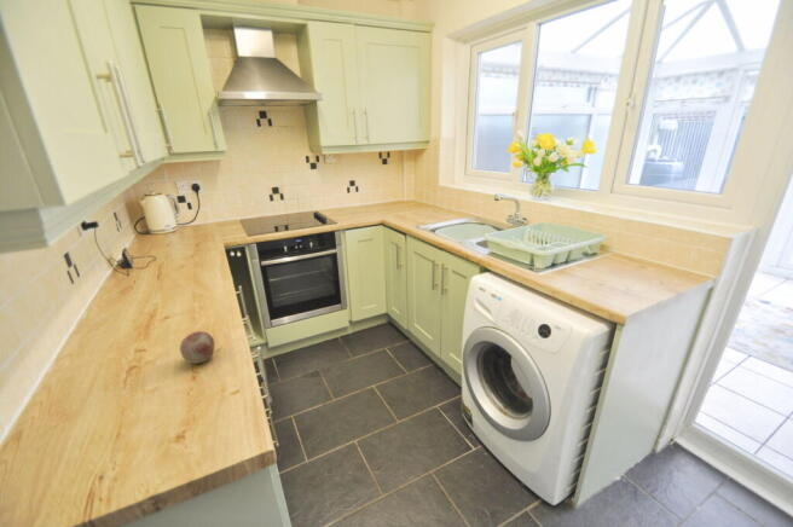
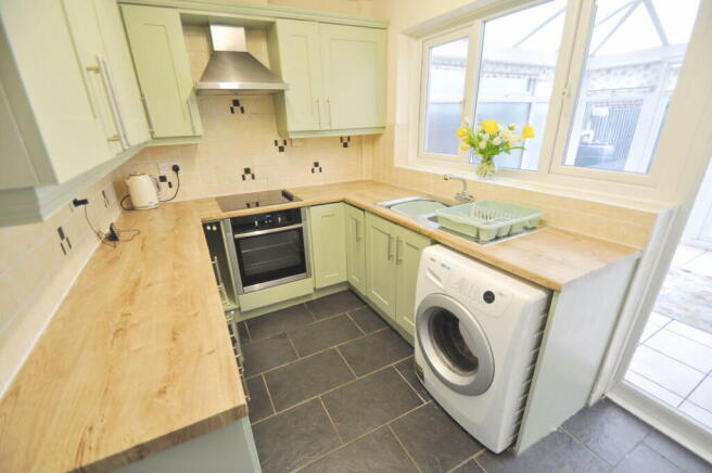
- apple (197, 347)
